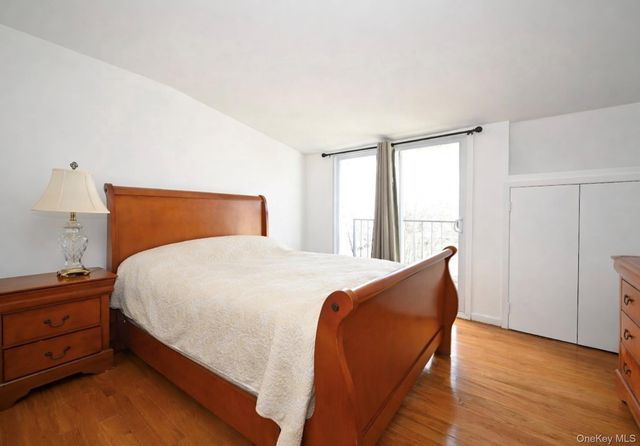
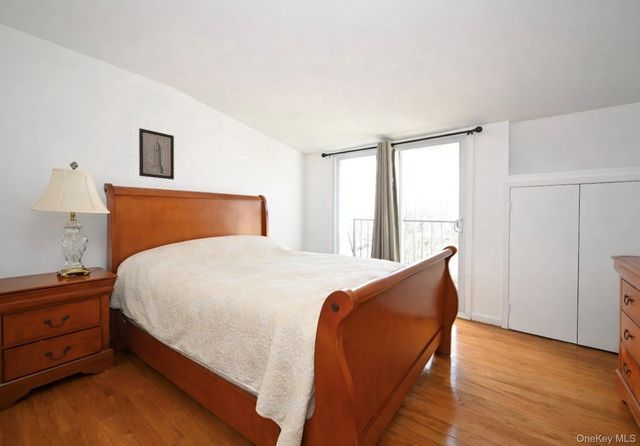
+ wall art (157, 155)
